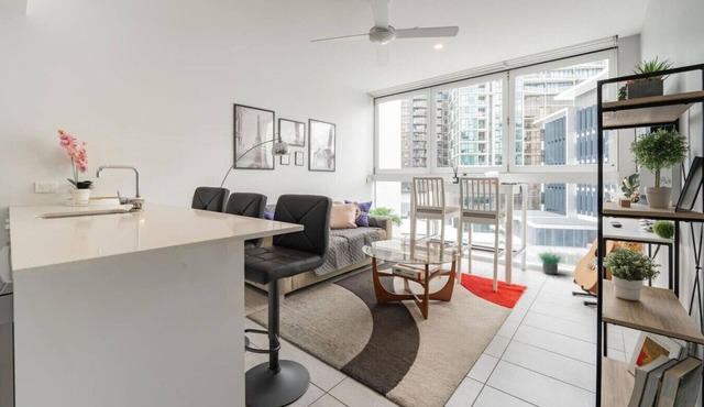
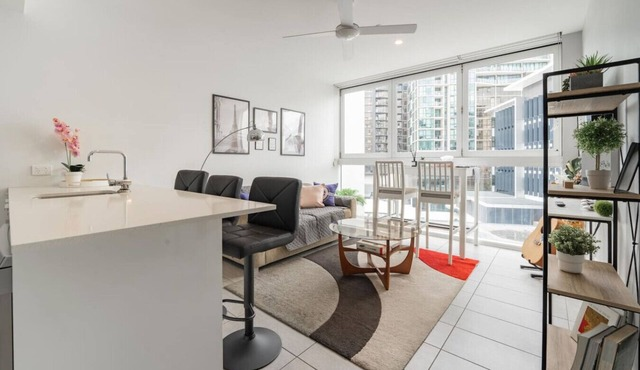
- potted plant (550, 258)
